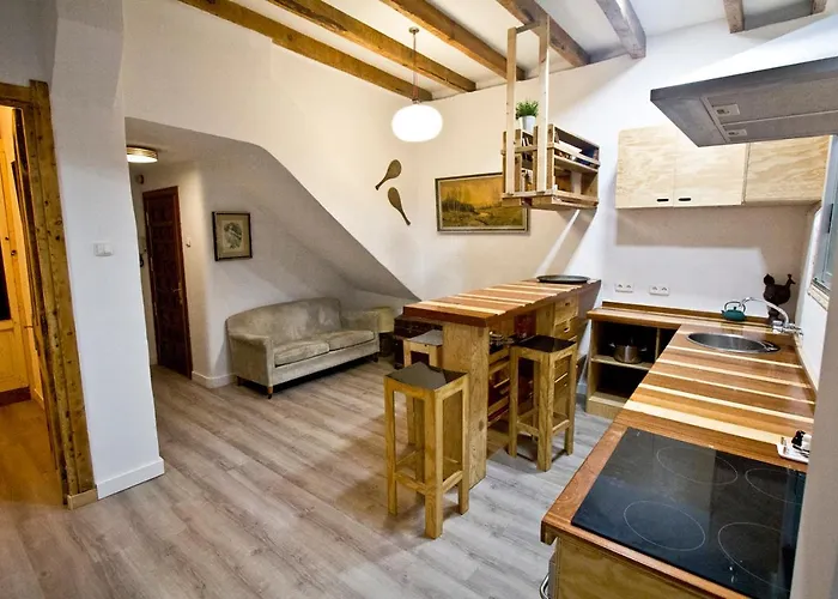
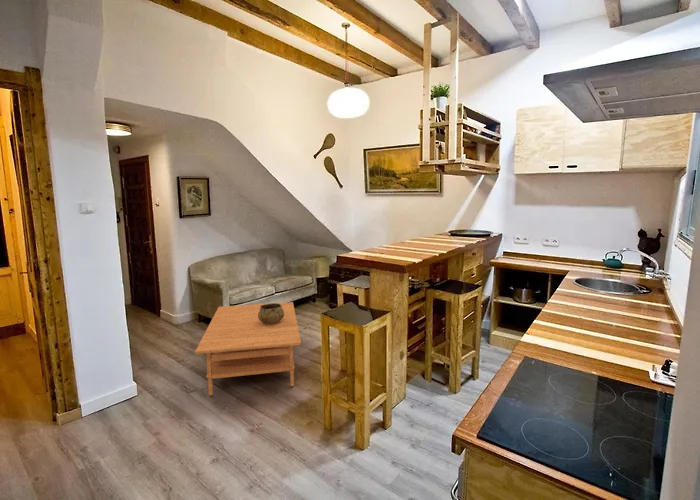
+ coffee table (254, 342)
+ decorative bowl (271, 313)
